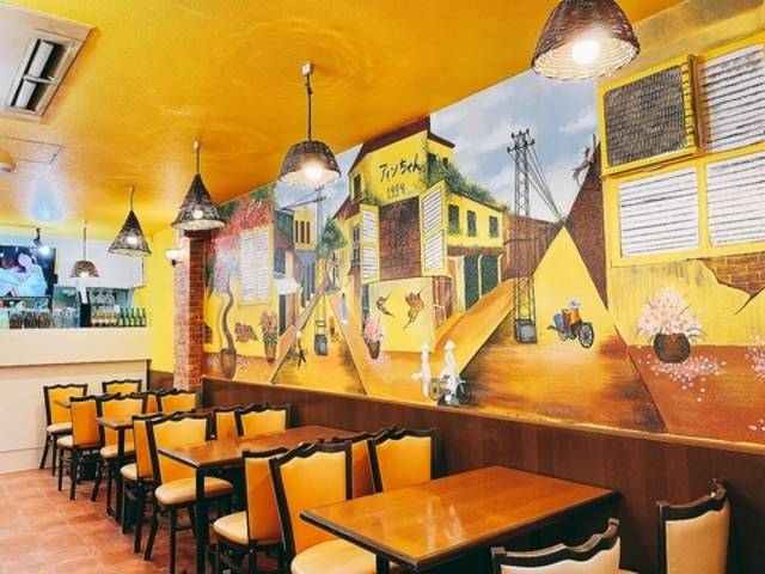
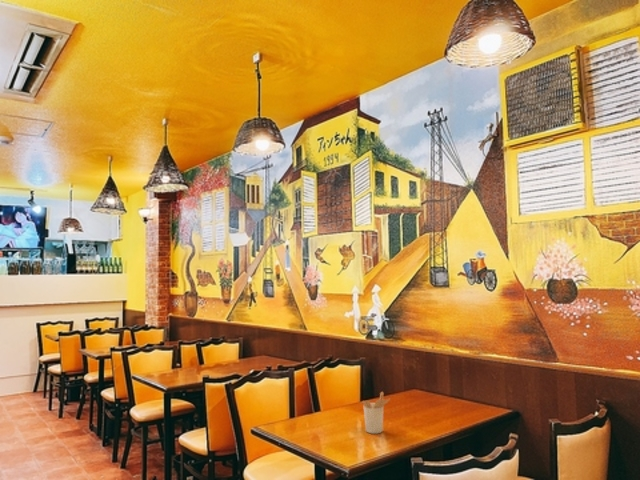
+ utensil holder (376, 413)
